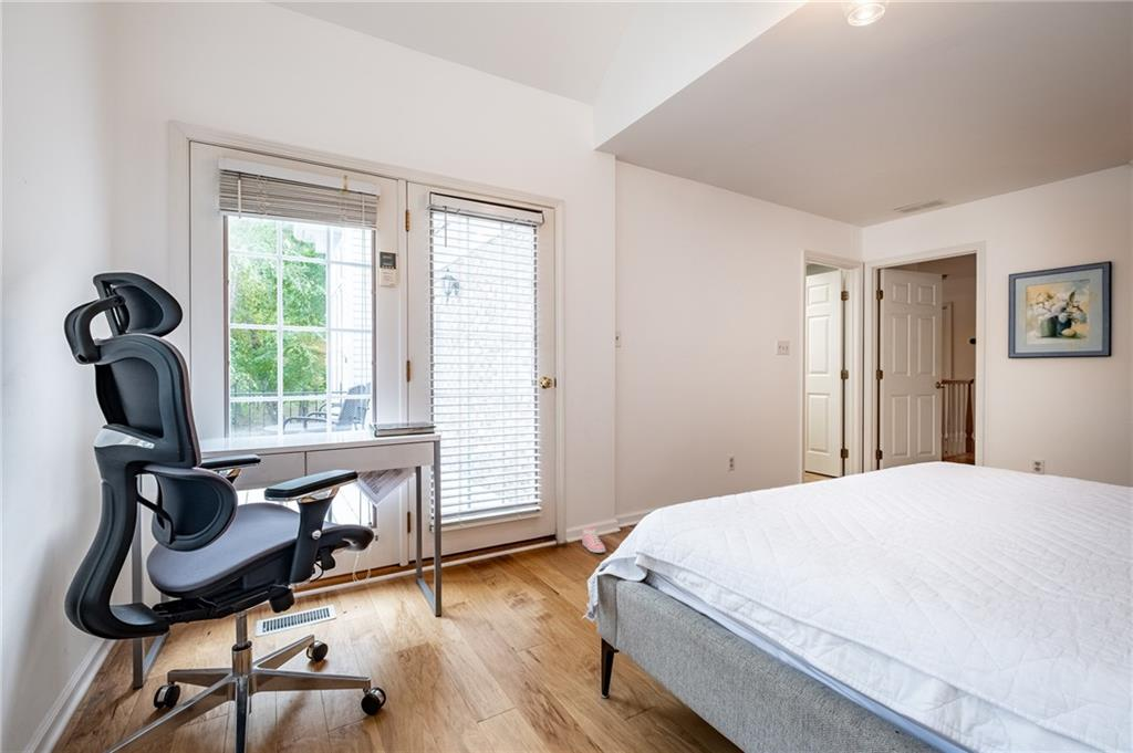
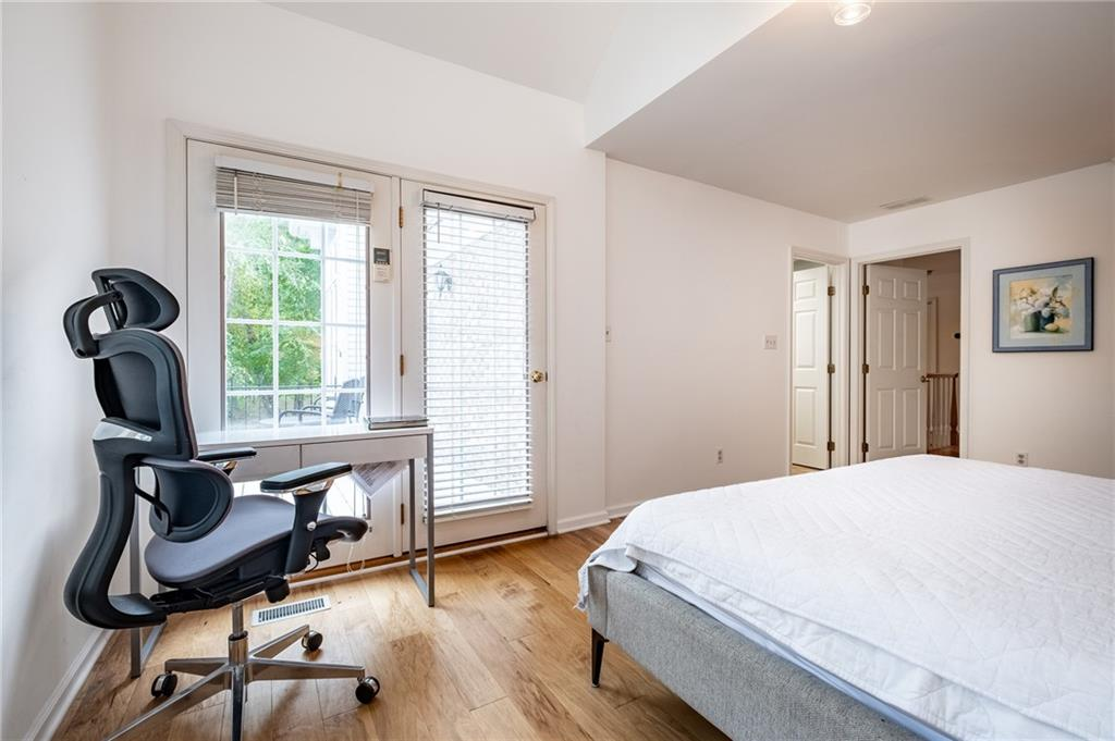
- sneaker (593, 538)
